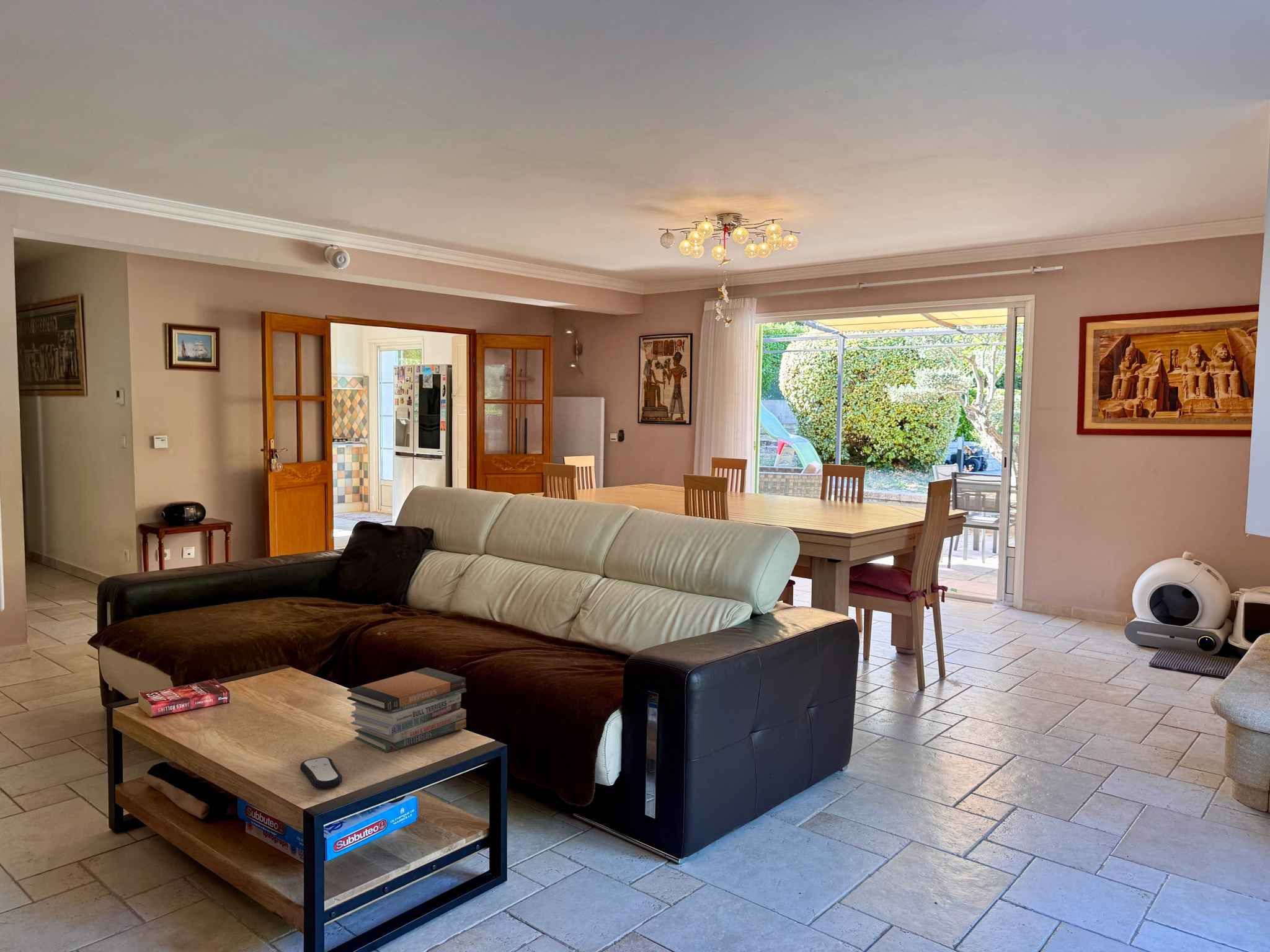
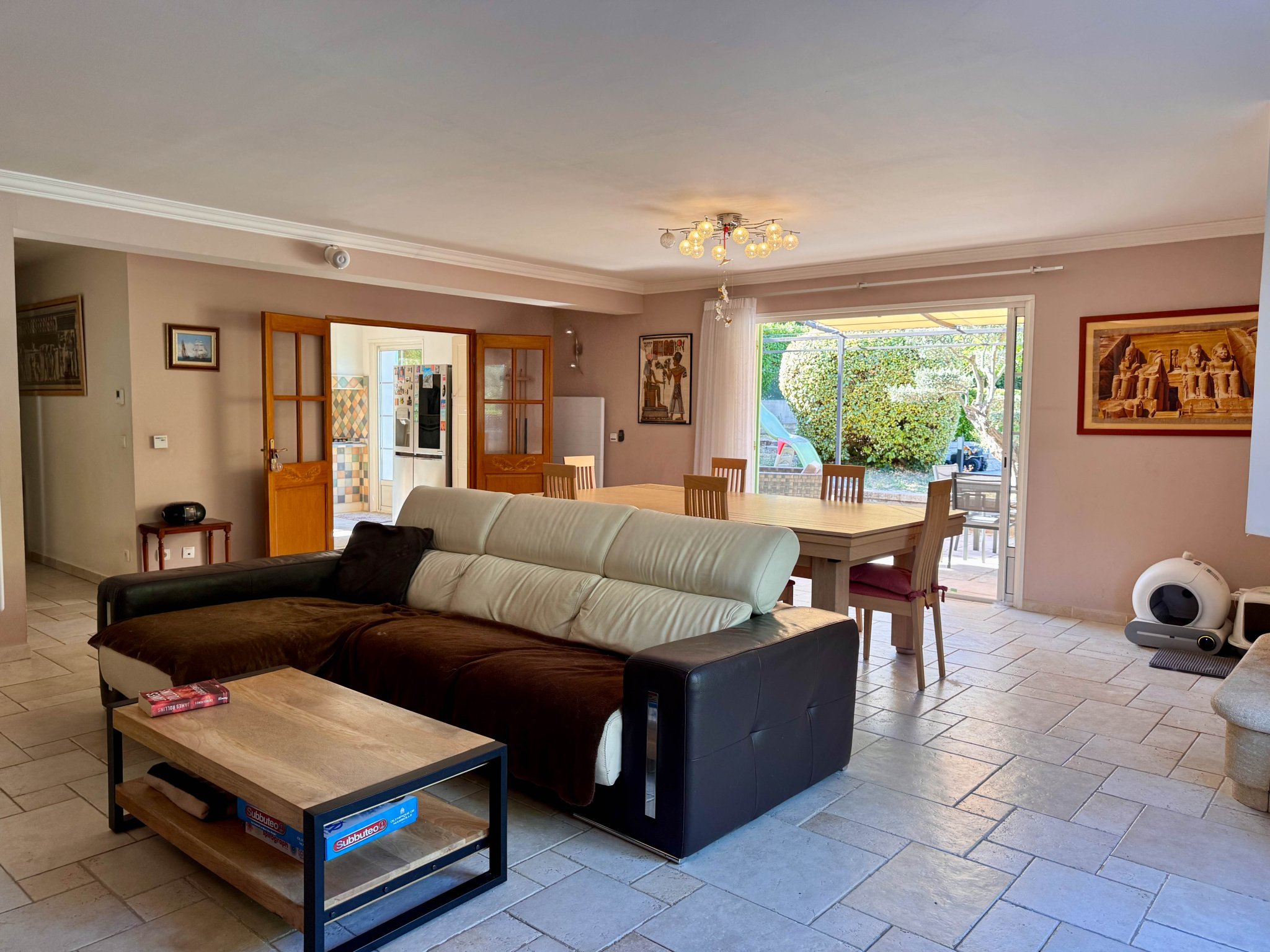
- book stack (409, 708)
- remote control (322, 772)
